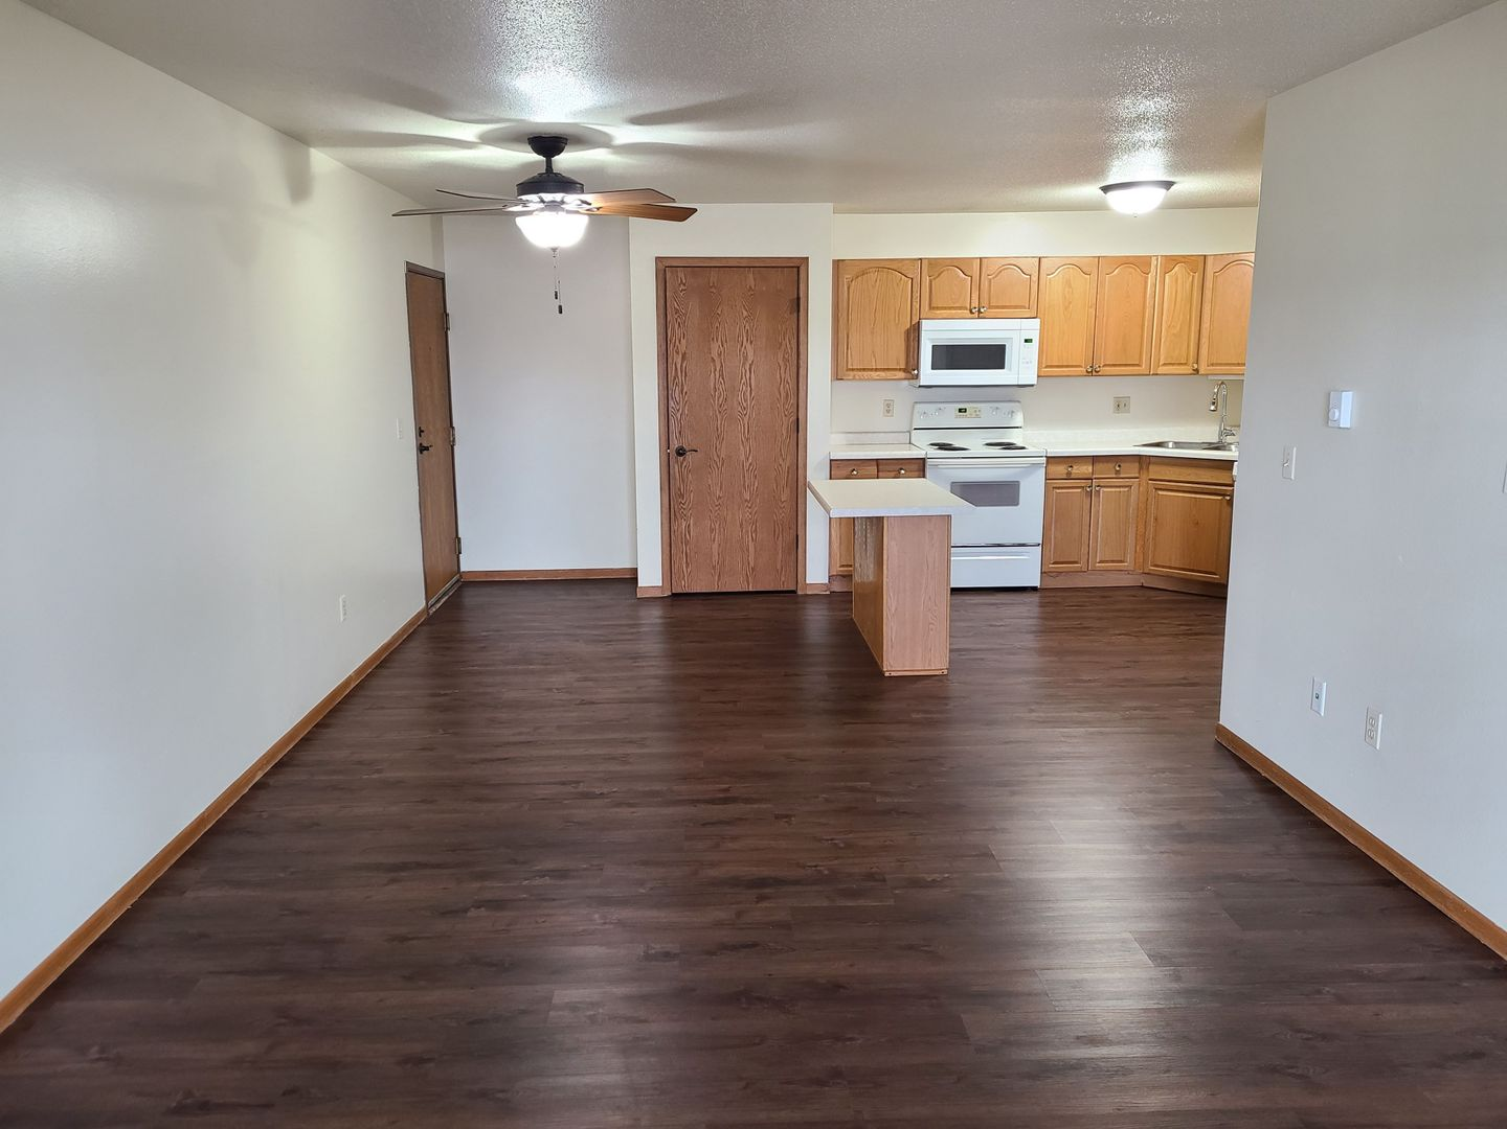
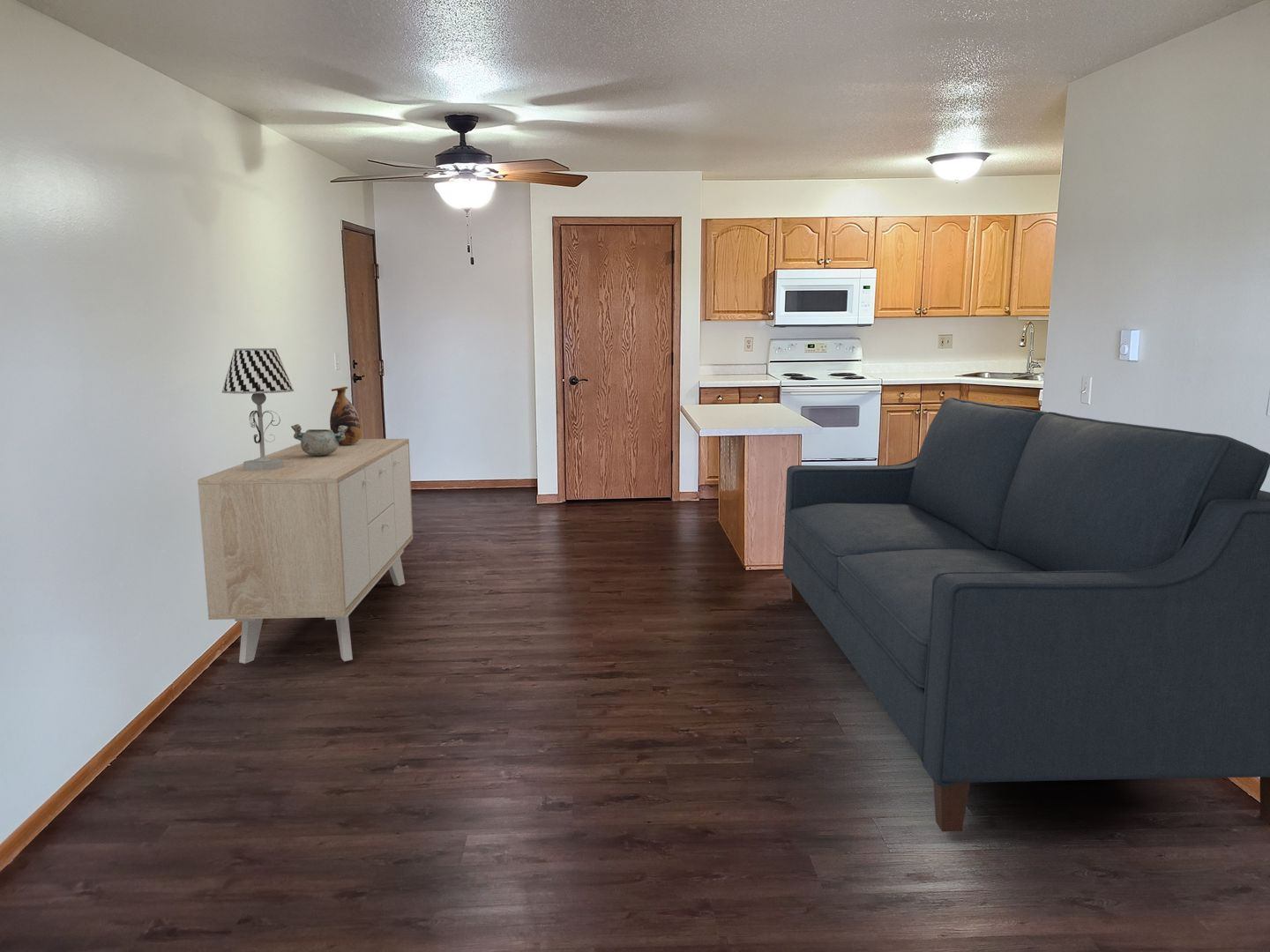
+ sofa (971, 549)
+ decorative bowl (320, 439)
+ table lamp (259, 408)
+ sideboard (329, 539)
+ vase (345, 415)
